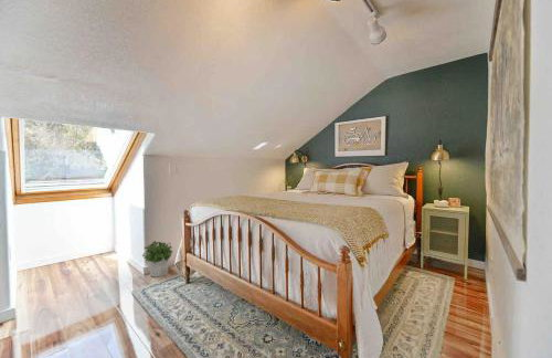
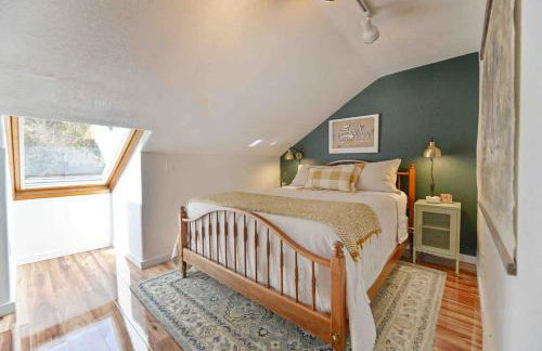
- potted plant (158, 257)
